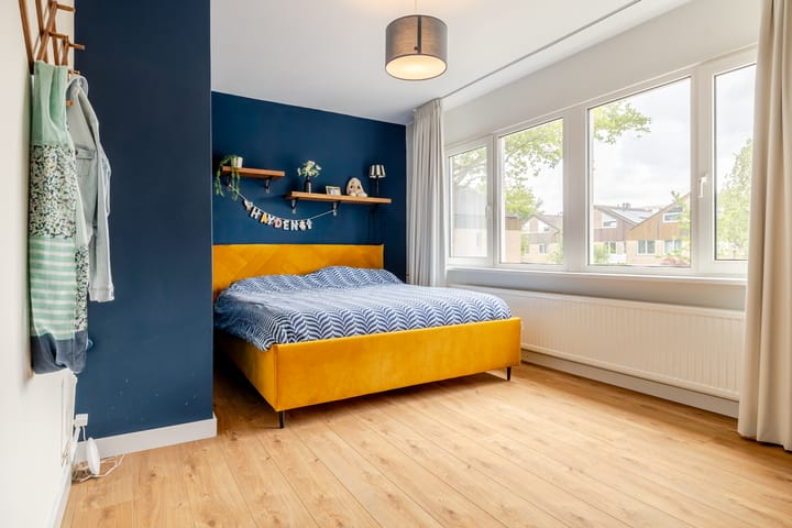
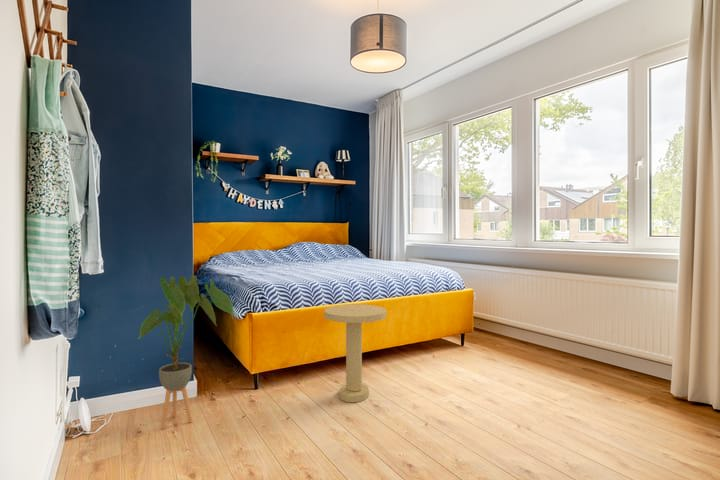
+ side table (355, 352)
+ house plant (180, 347)
